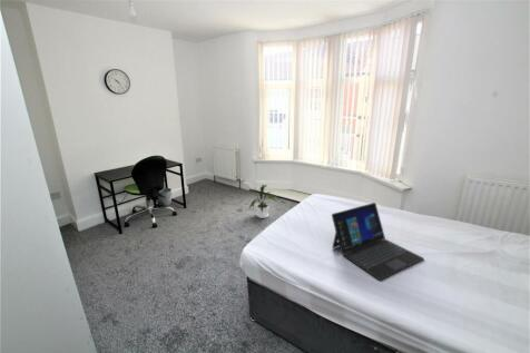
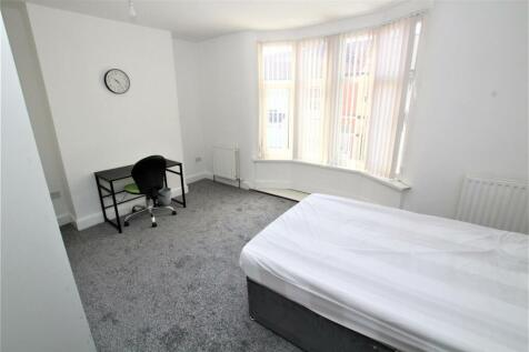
- house plant (262, 199)
- laptop (376, 235)
